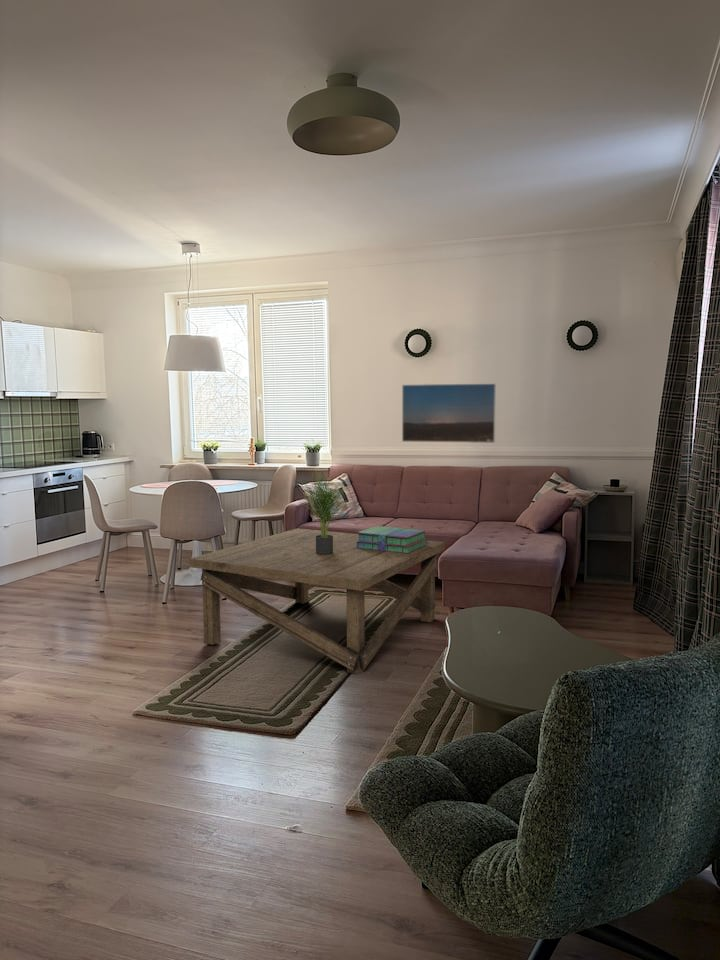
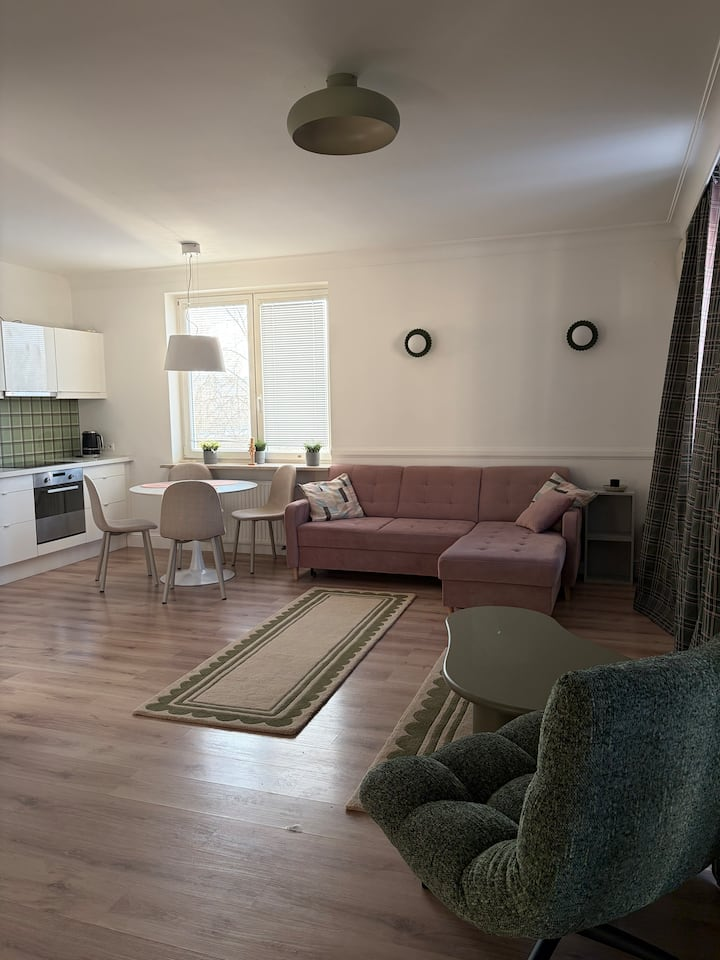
- coffee table (324, 585)
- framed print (447, 413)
- potted plant (327, 510)
- stack of books (391, 538)
